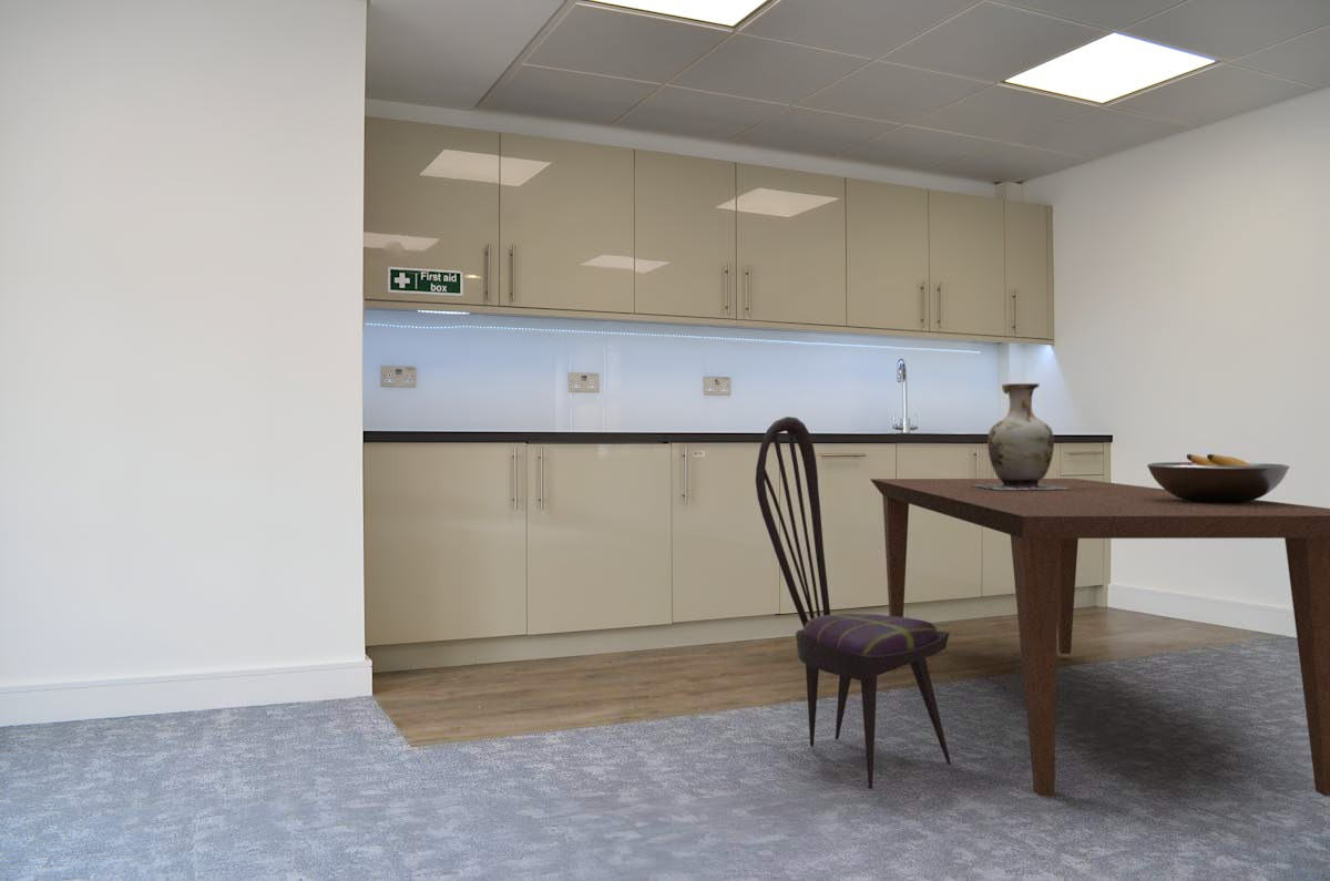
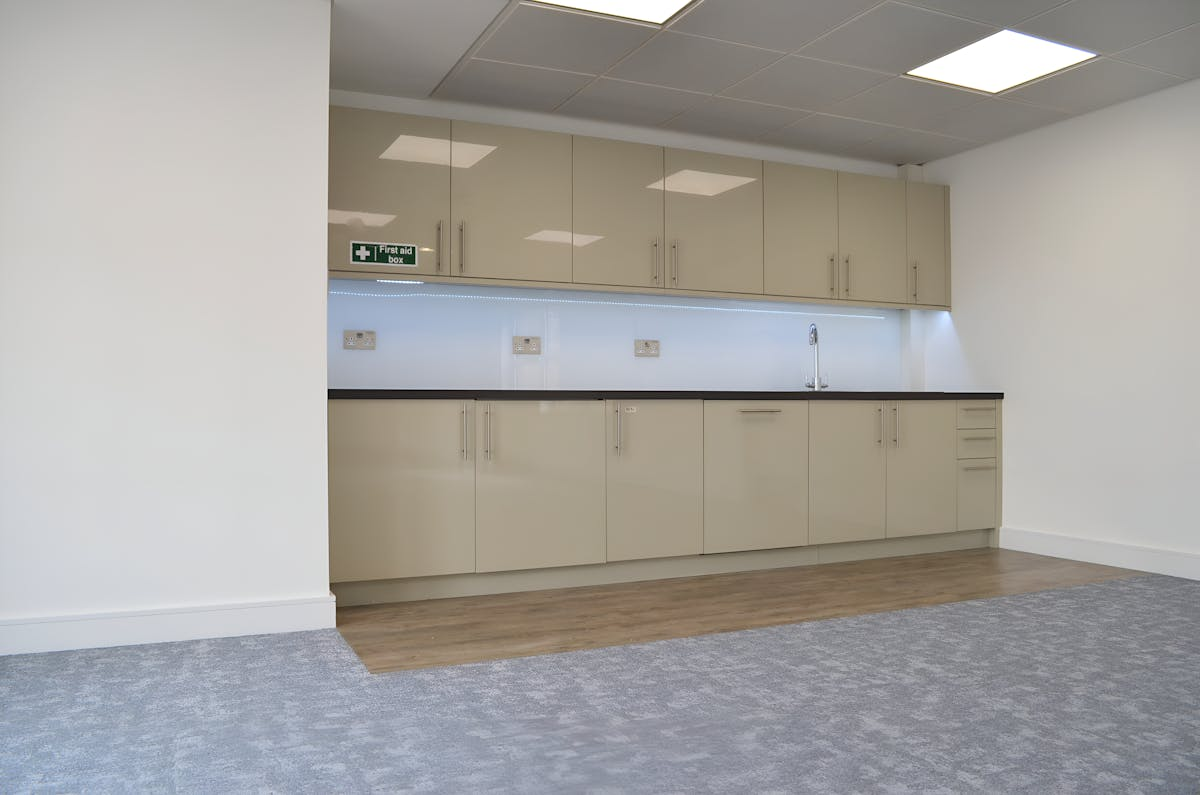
- fruit bowl (1216, 477)
- dining table (1055, 600)
- vase (1020, 436)
- dining chair (827, 586)
